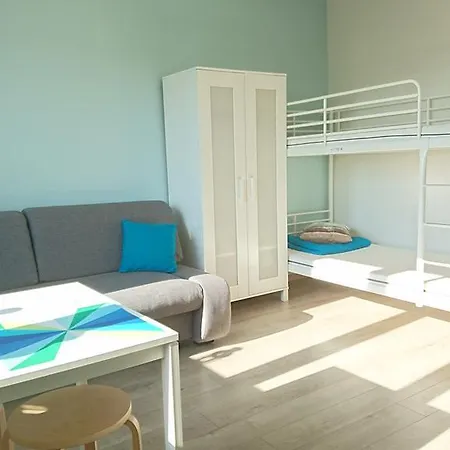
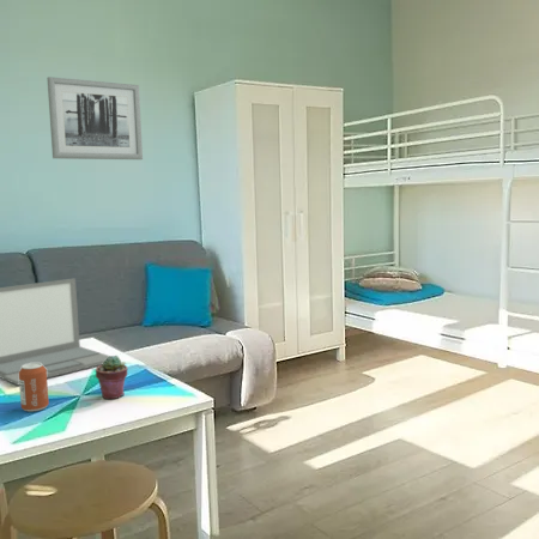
+ laptop (48, 326)
+ potted succulent (111, 375)
+ can (34, 386)
+ wall art (97, 120)
